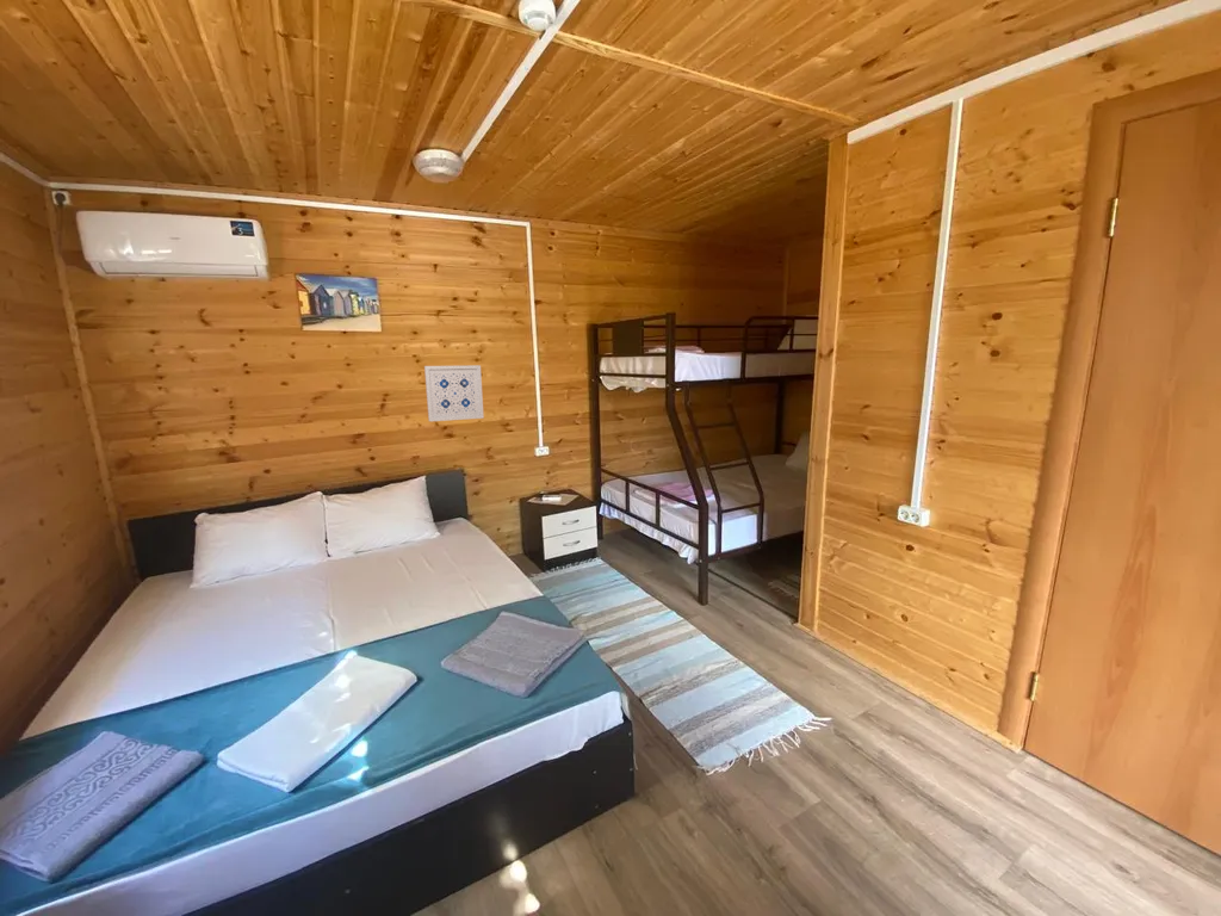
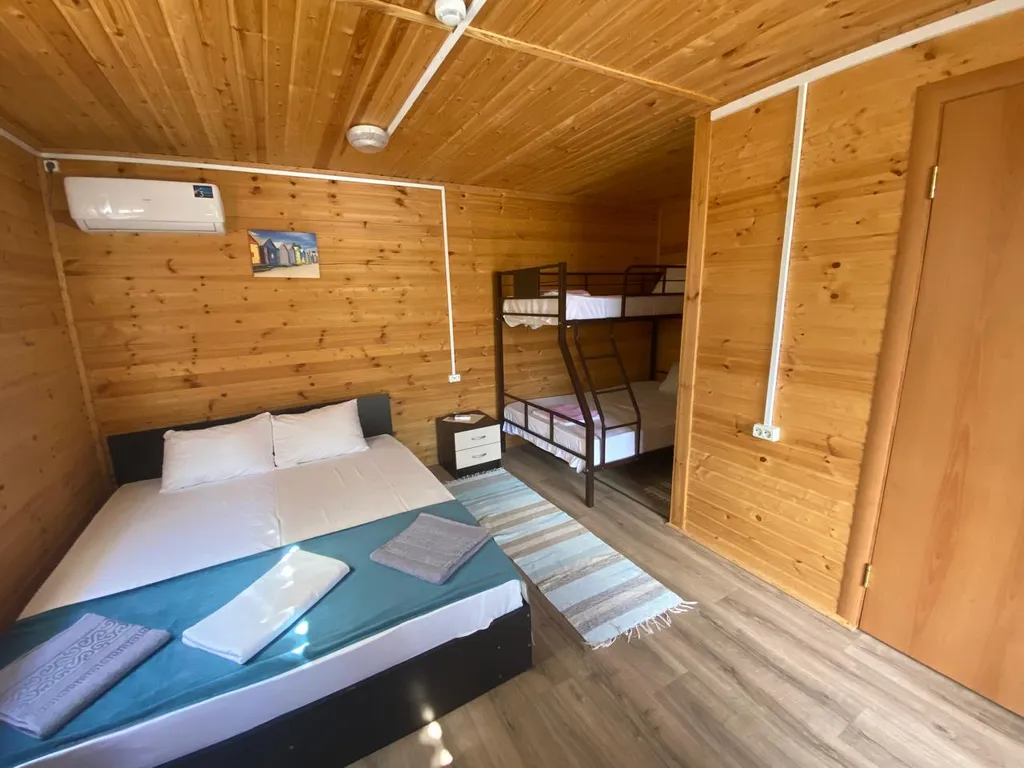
- wall art (454, 392)
